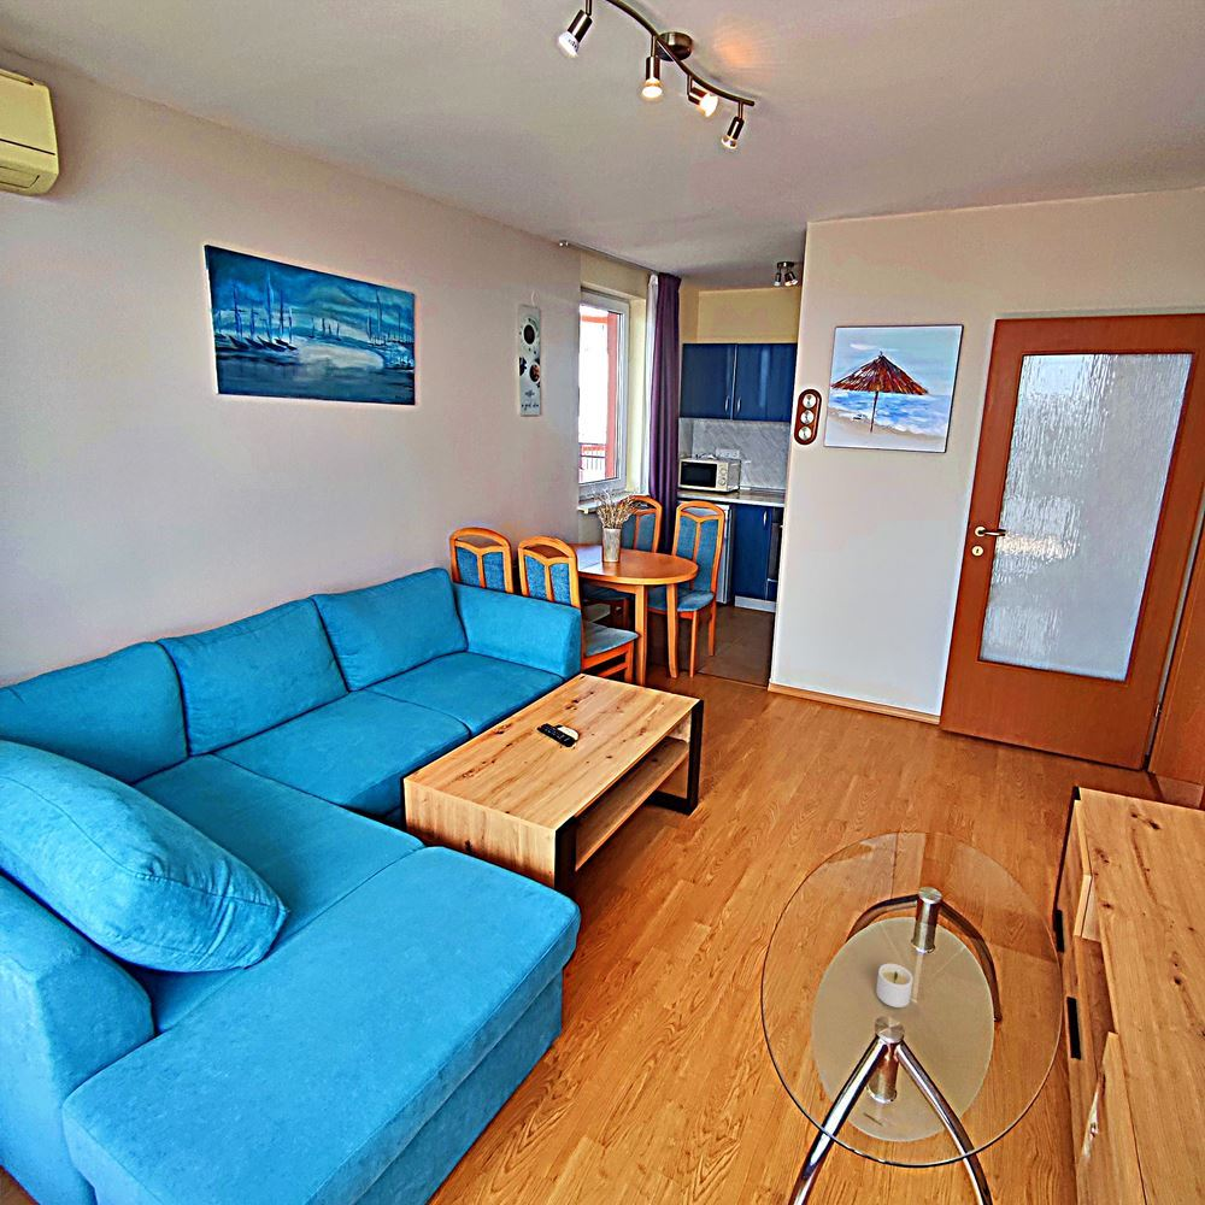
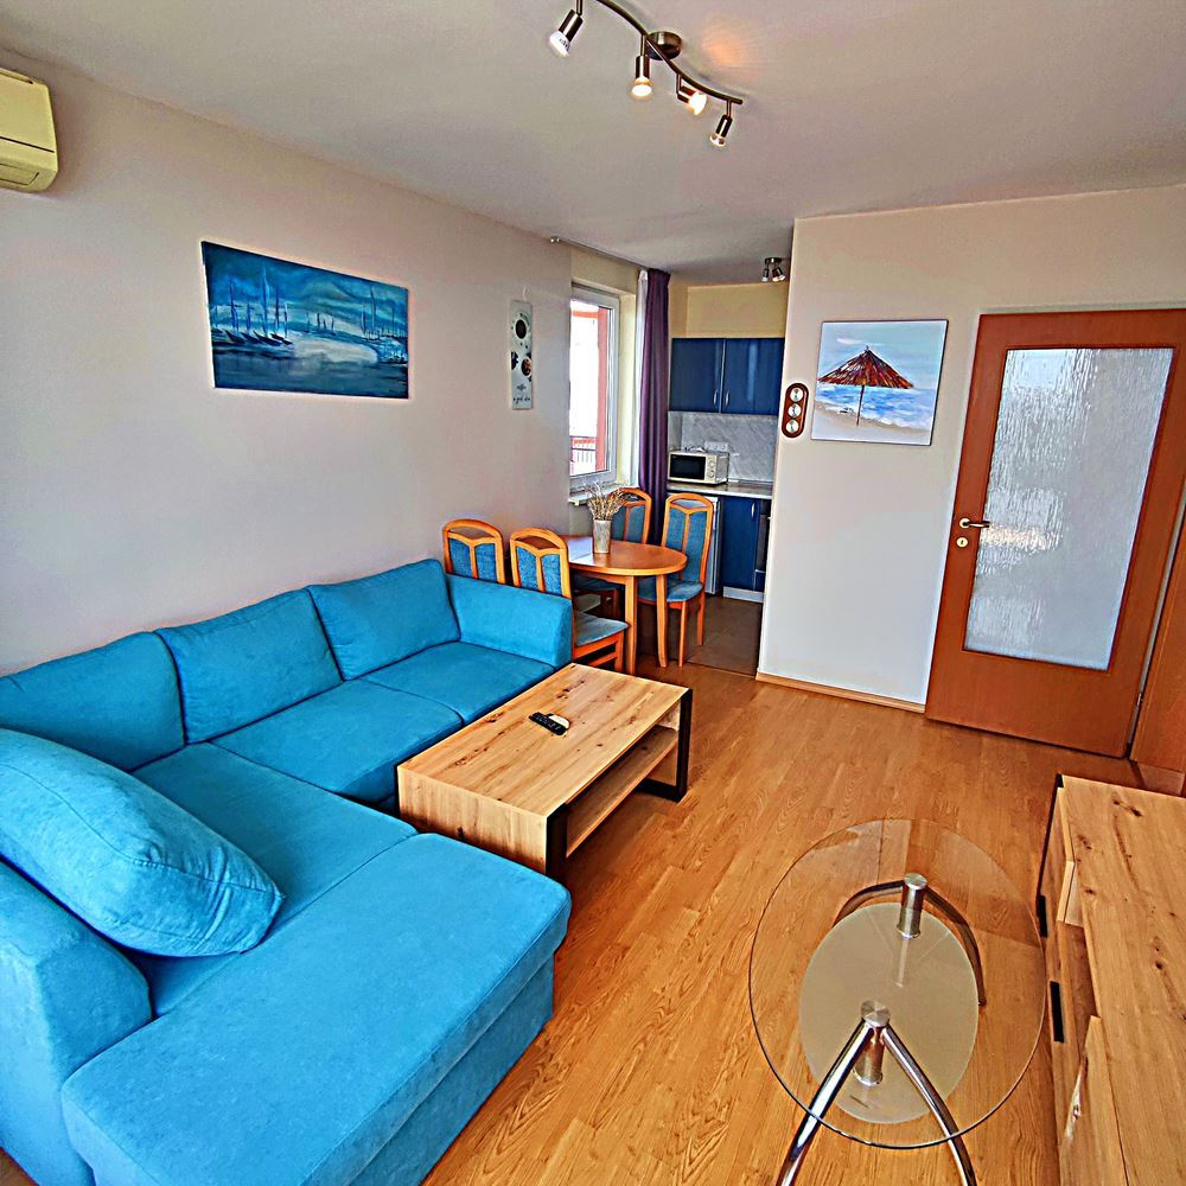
- candle (893, 988)
